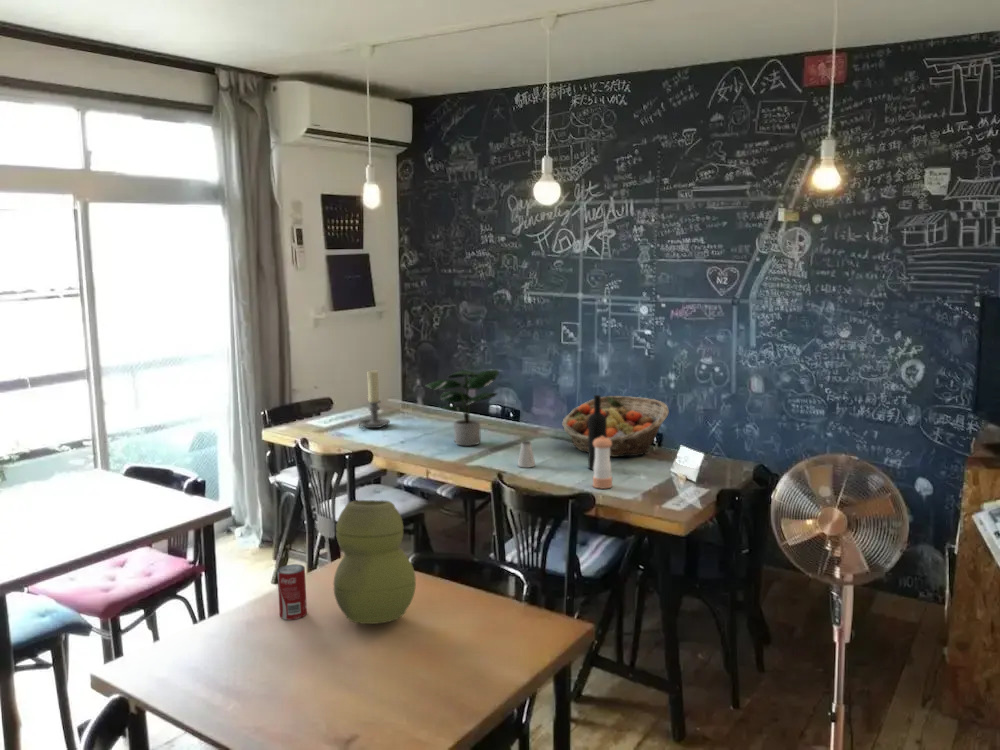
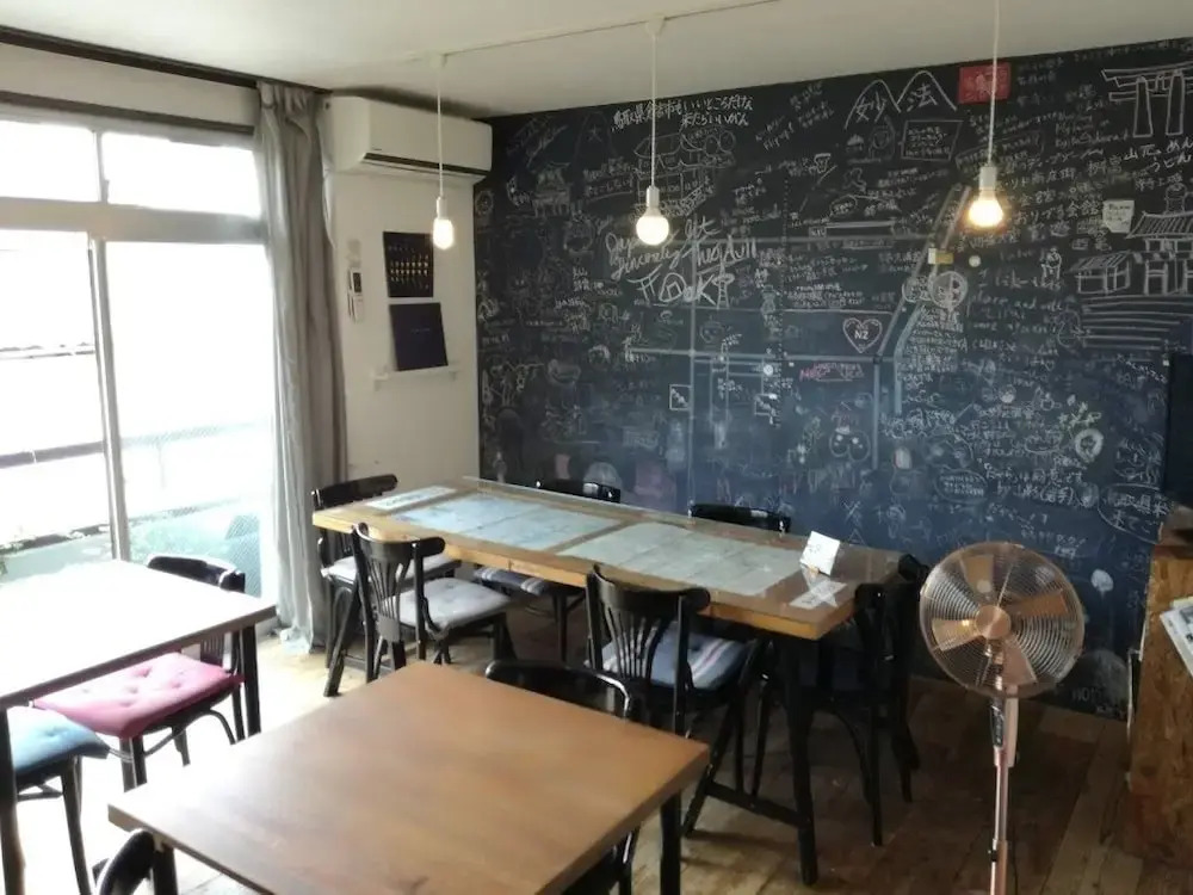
- fruit basket (614, 425)
- candle holder (371, 398)
- vase (374, 561)
- wine bottle (597, 432)
- beverage can (292, 591)
- potted plant (463, 405)
- saltshaker (526, 453)
- pepper shaker (602, 461)
